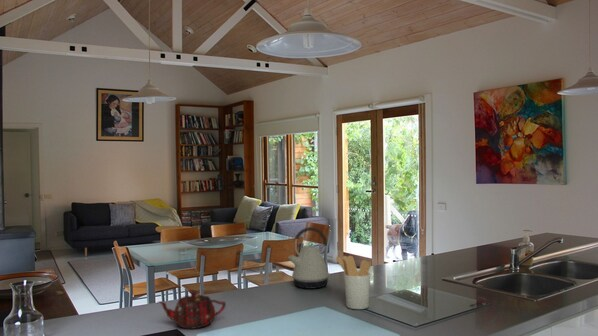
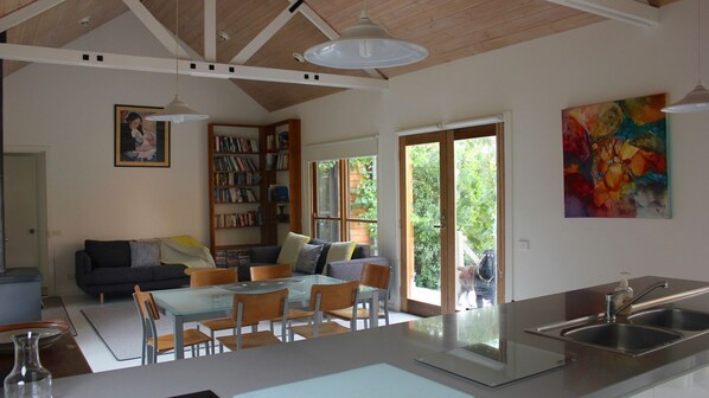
- utensil holder (353, 280)
- teapot (192, 307)
- kettle (309, 256)
